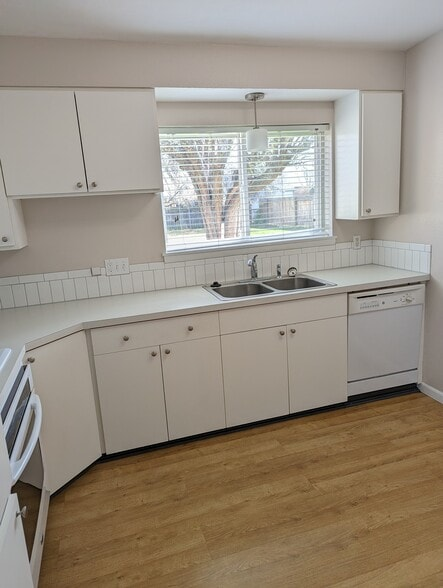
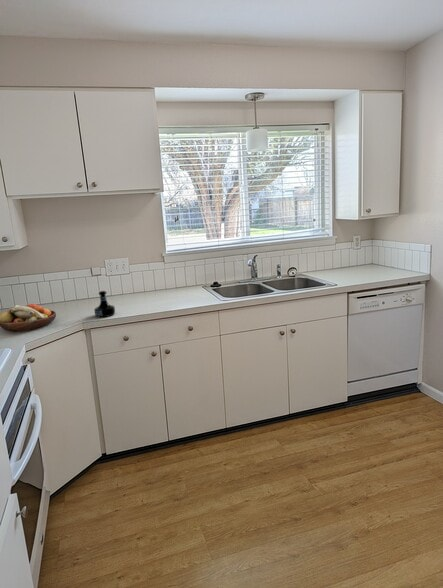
+ tequila bottle (103, 303)
+ fruit bowl (27, 314)
